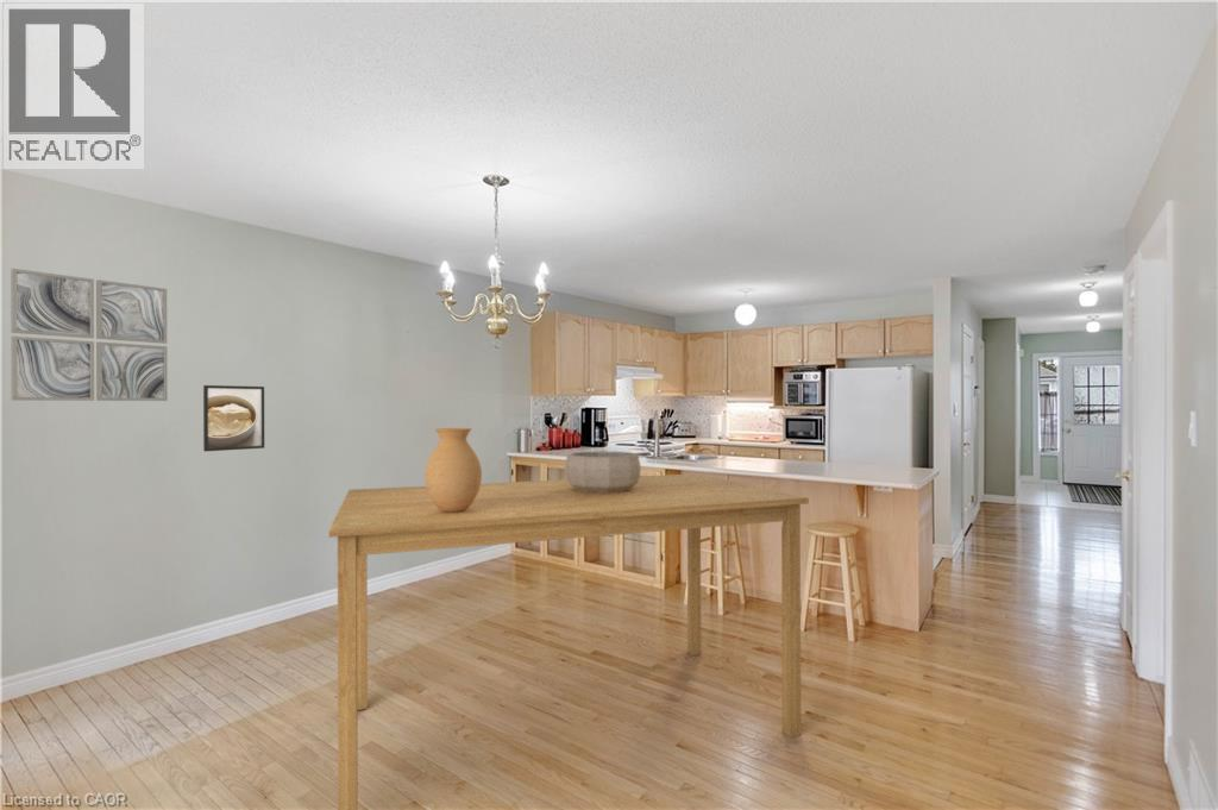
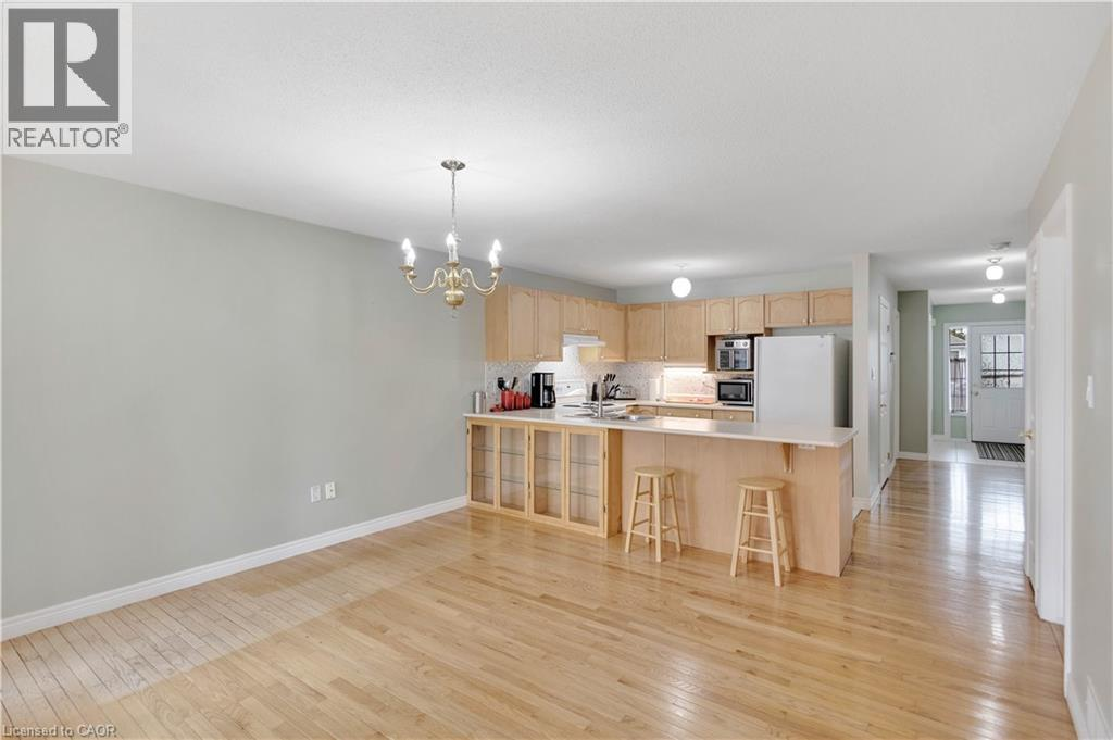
- dining table (557, 539)
- wall art (96, 338)
- vase (453, 469)
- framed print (234, 417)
- decorative bowl (602, 471)
